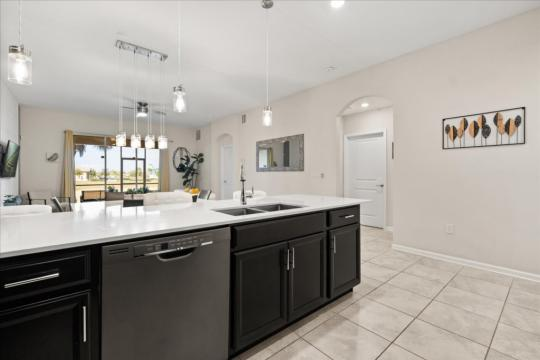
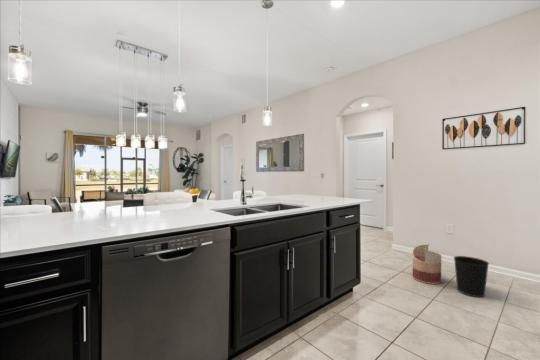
+ basket (426, 262)
+ wastebasket (470, 276)
